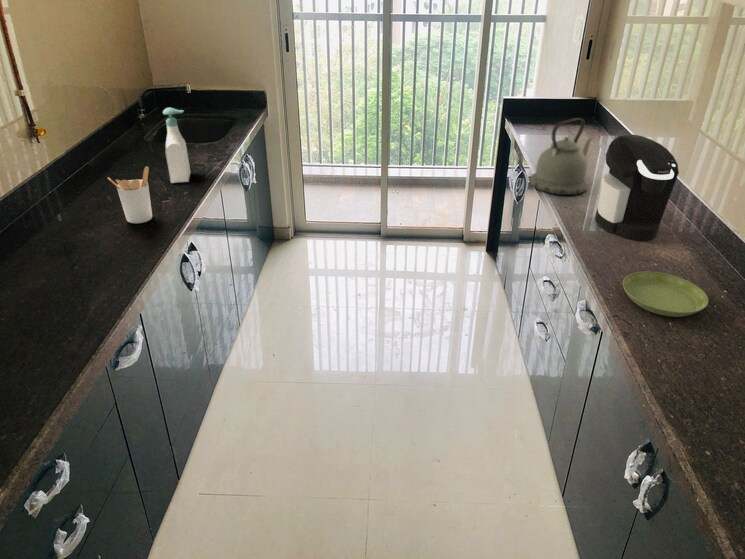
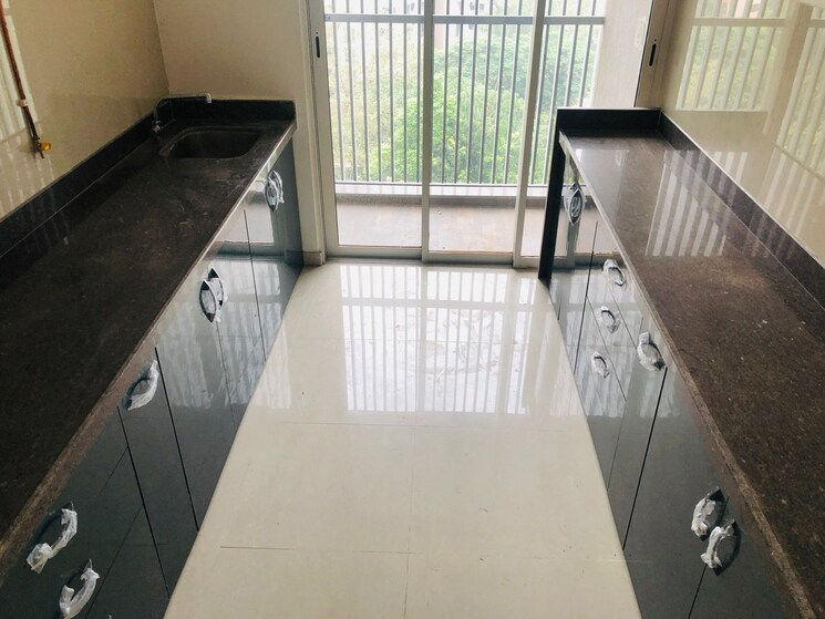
- kettle (564, 152)
- coffee maker (638, 186)
- soap bottle (177, 143)
- saucer (663, 295)
- utensil holder (133, 196)
